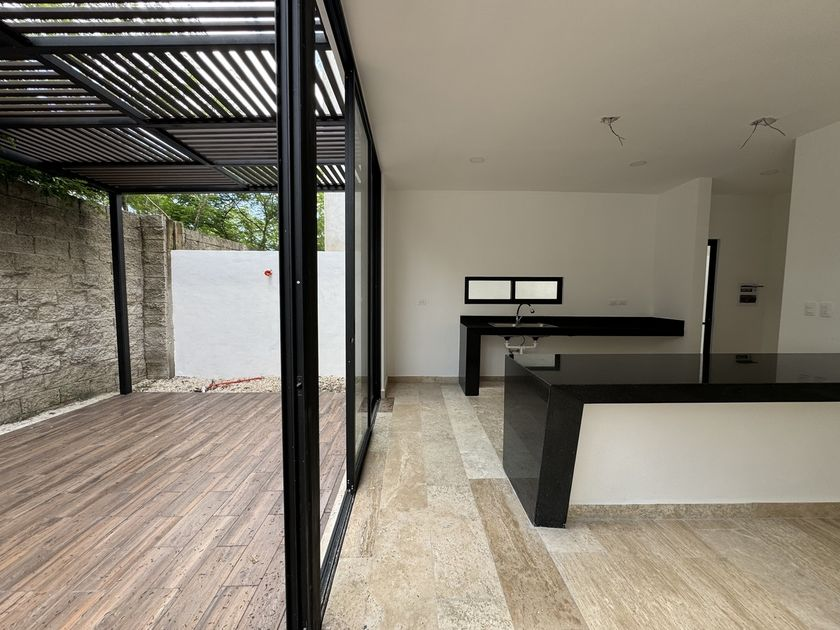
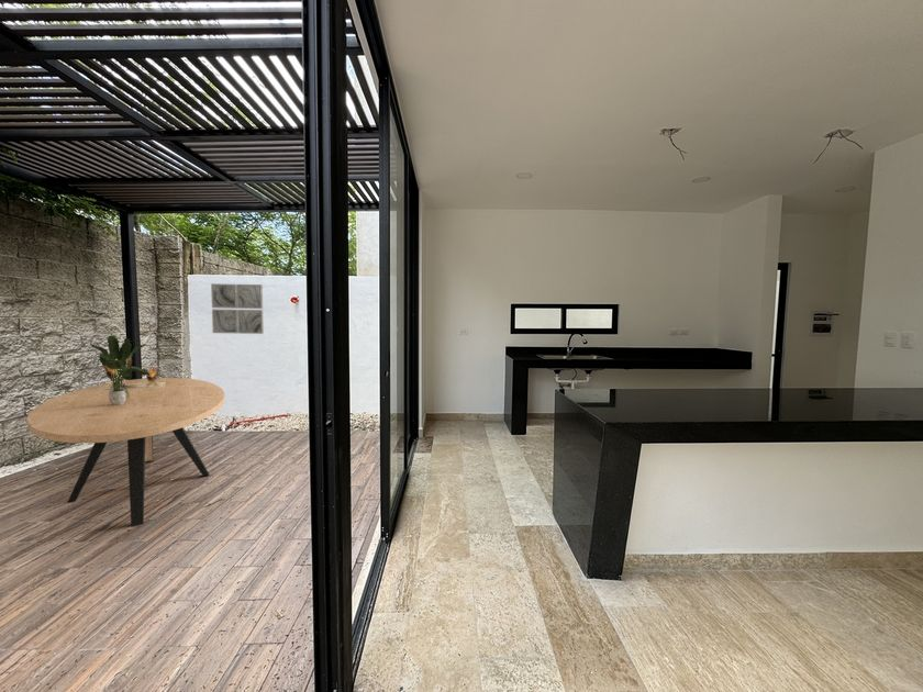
+ wall art (237, 308)
+ dining table (142, 443)
+ potted plant (122, 369)
+ clay pot (130, 367)
